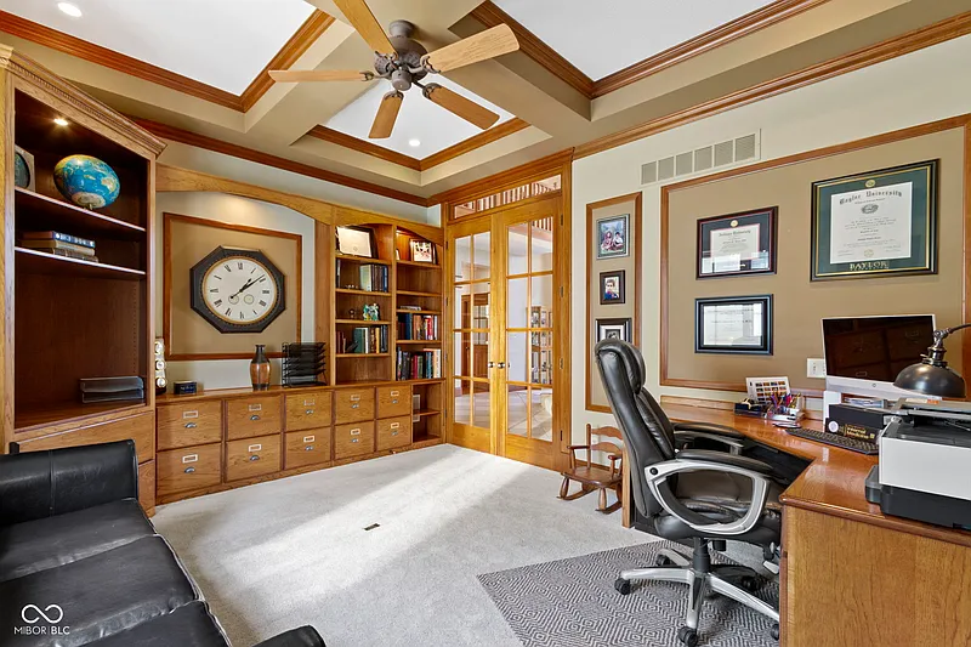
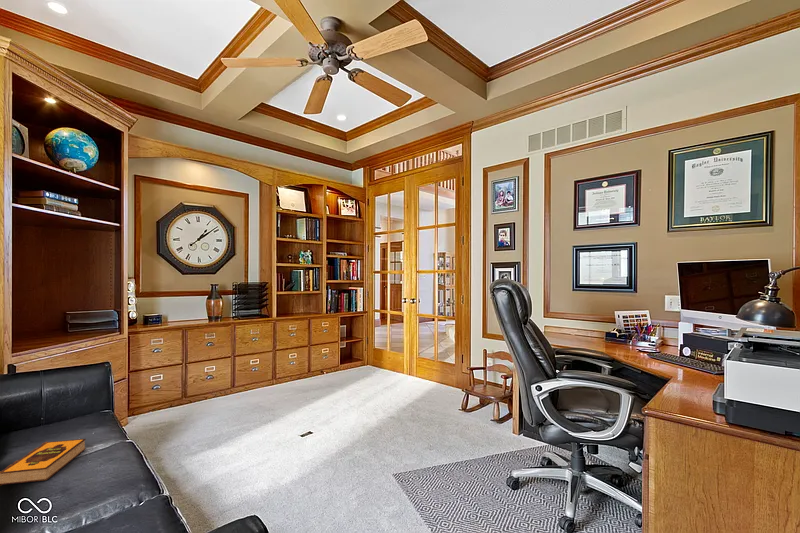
+ hardback book (43, 460)
